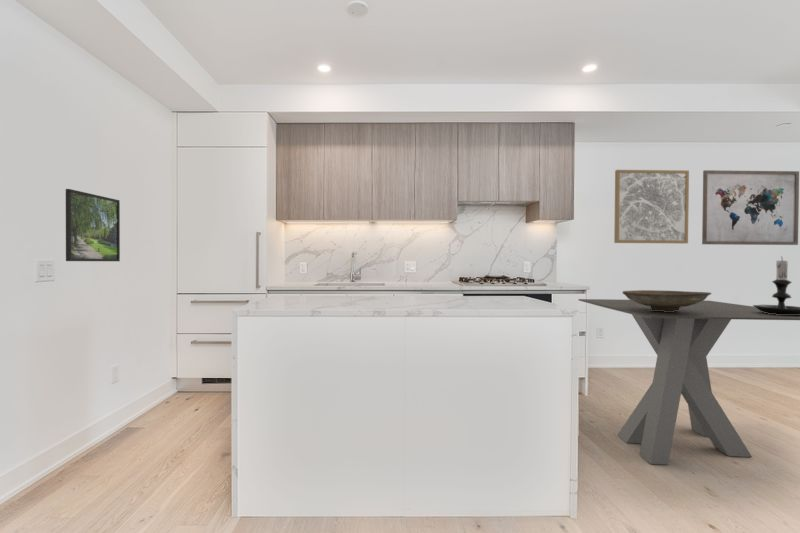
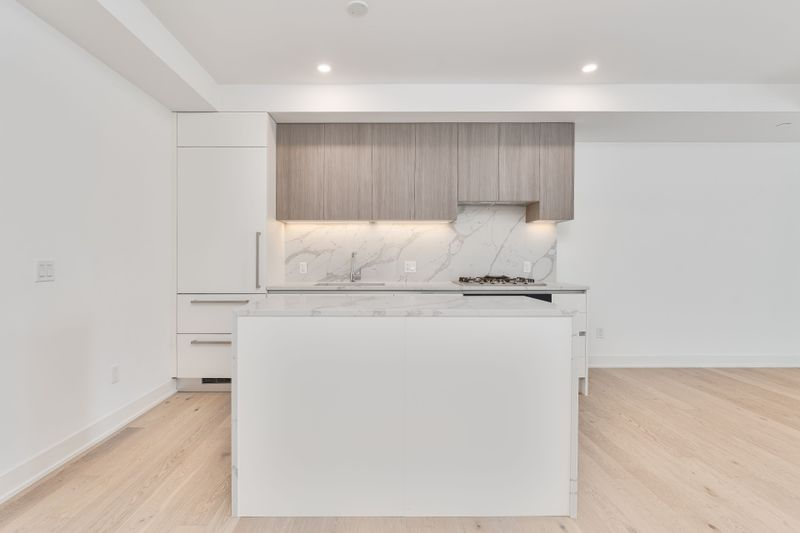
- candle holder (780, 284)
- dining table (684, 377)
- wall art (651, 206)
- wall art (750, 207)
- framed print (95, 228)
- decorative bowl (664, 300)
